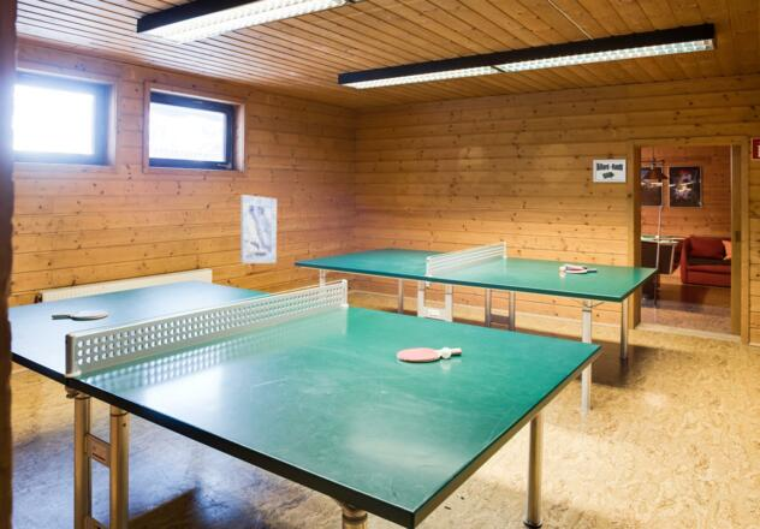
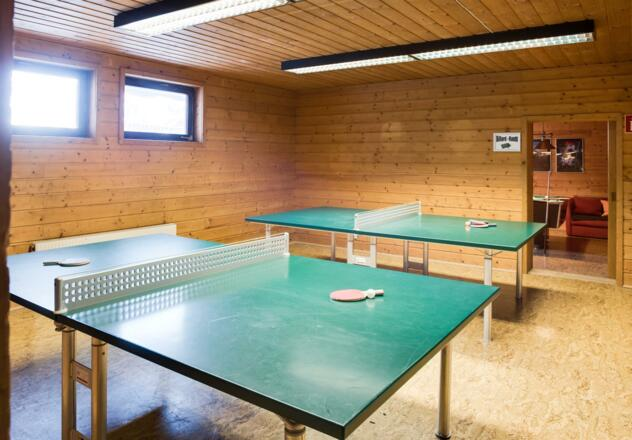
- wall art (259, 230)
